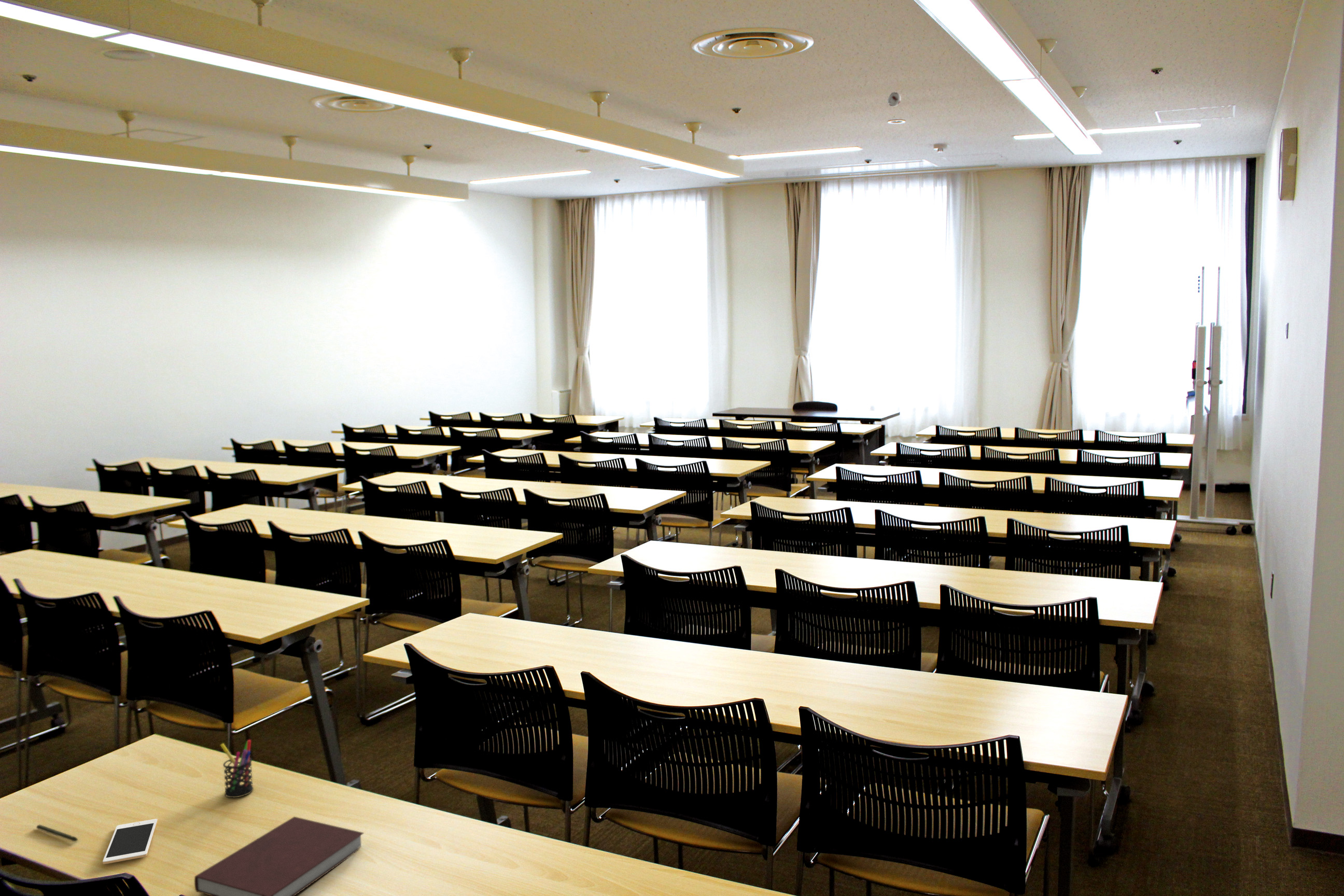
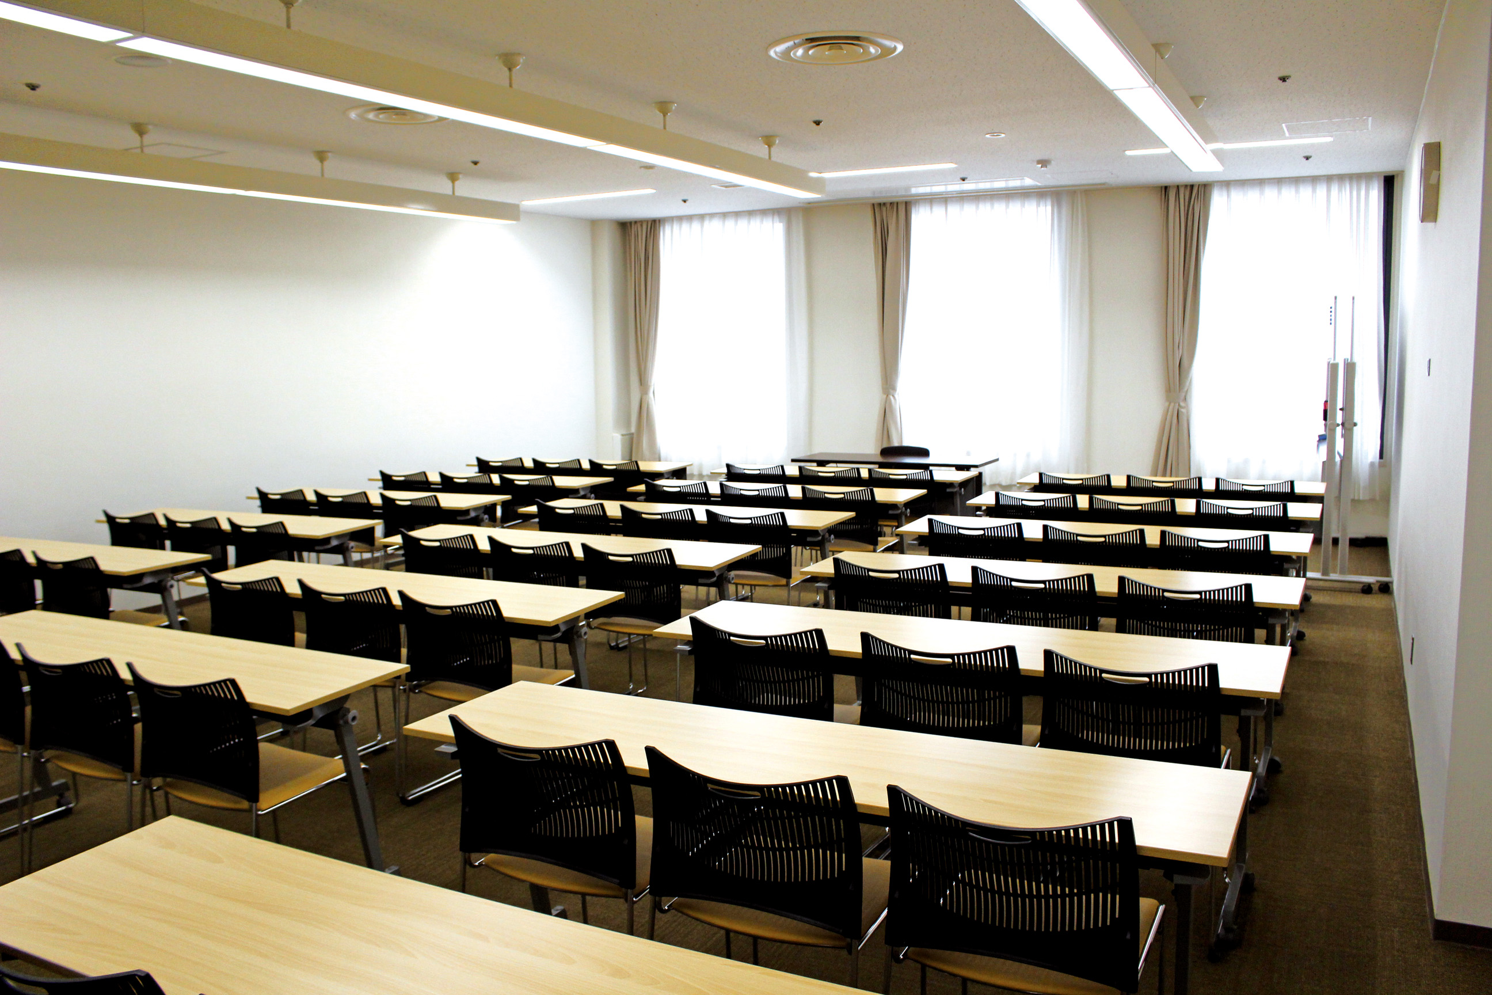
- pen holder (241, 764)
- pen (56, 832)
- cell phone (131, 841)
- notebook (283, 861)
- smoke detector (894, 99)
